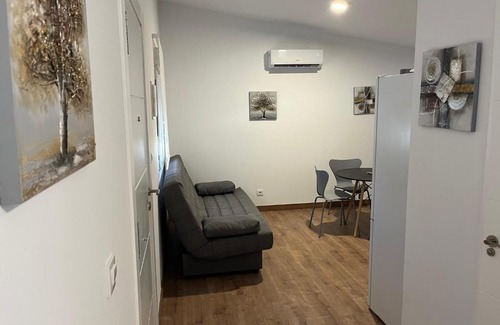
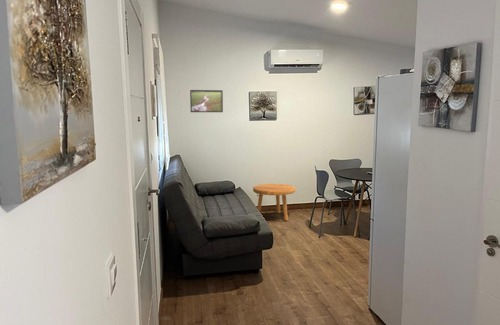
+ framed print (206, 101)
+ footstool (276, 202)
